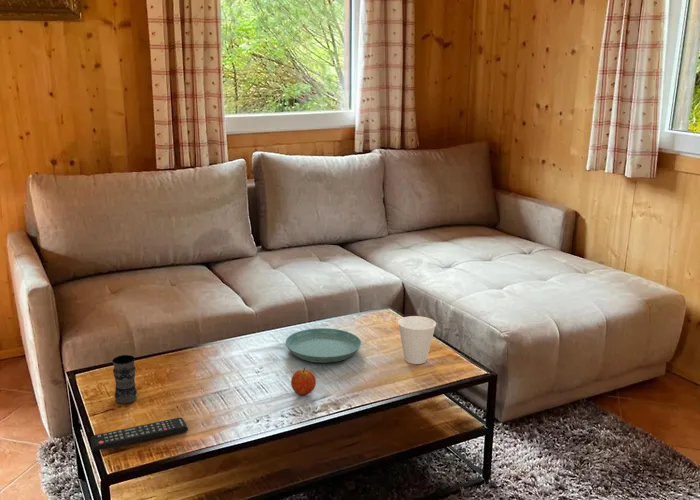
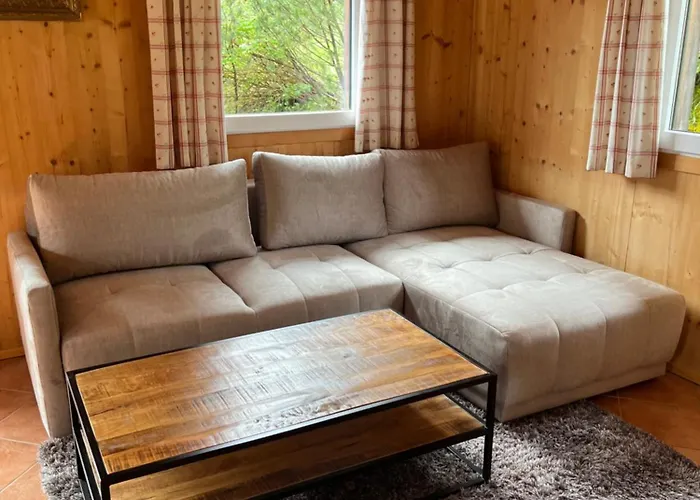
- cup (416, 341)
- jar (124, 379)
- remote control (140, 434)
- fruit (303, 380)
- saucer (323, 346)
